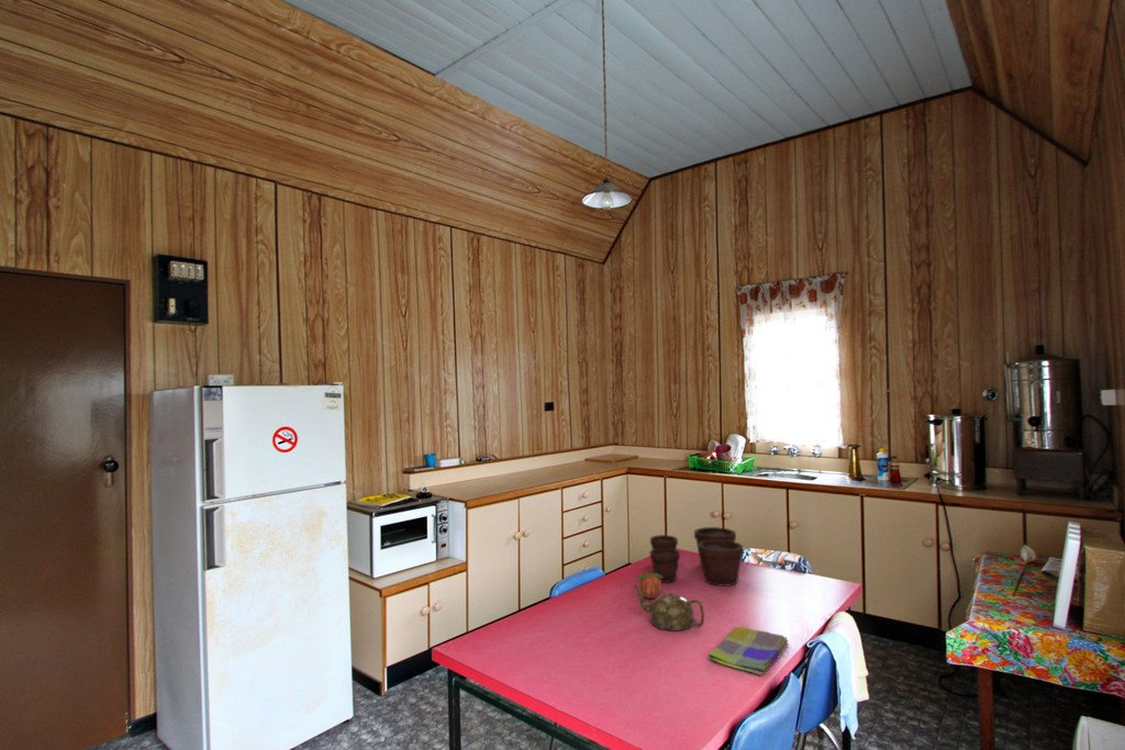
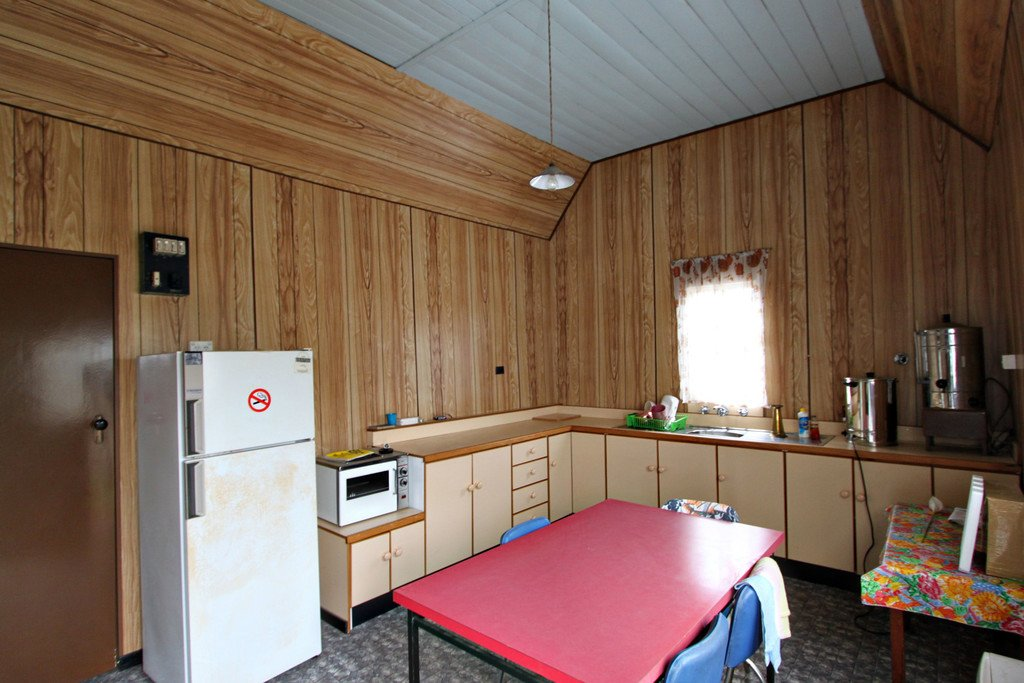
- dish towel (748, 648)
- flower pot (698, 551)
- fruit (650, 584)
- teapot (668, 606)
